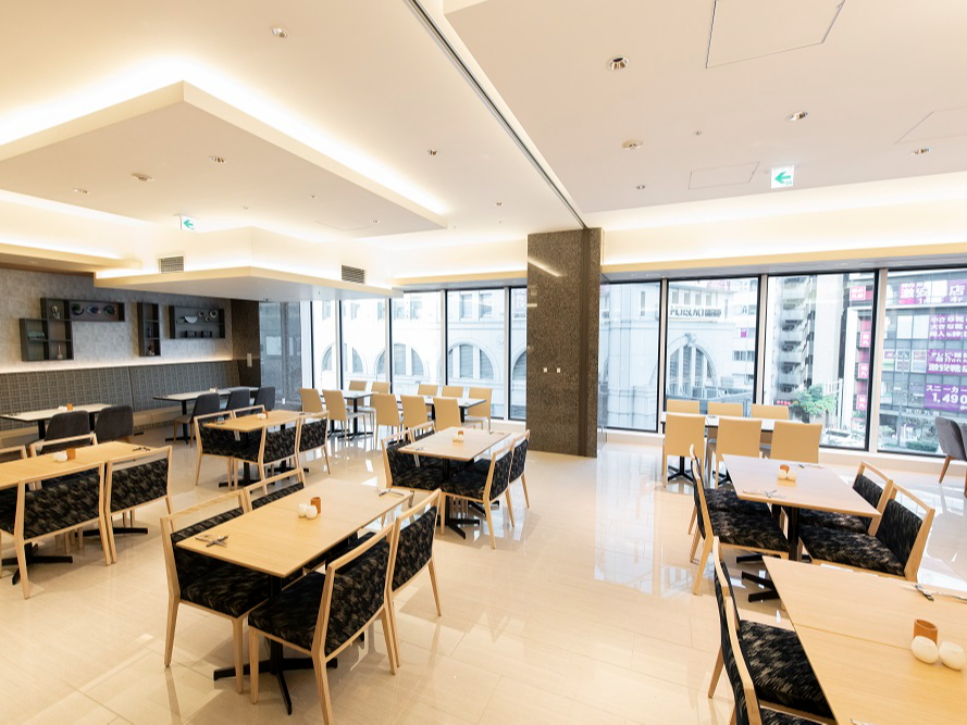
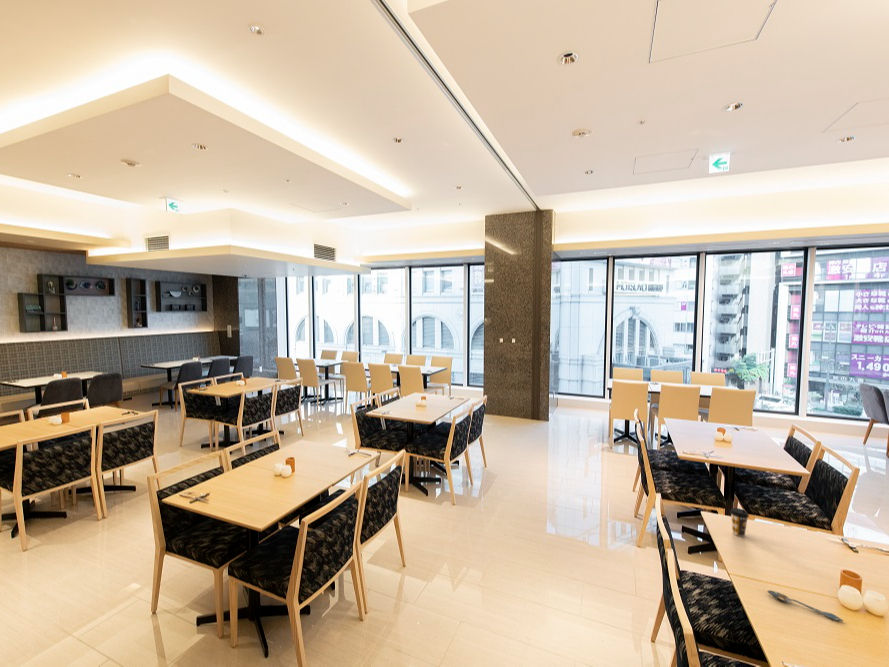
+ coffee cup (739, 522)
+ spoon (803, 604)
